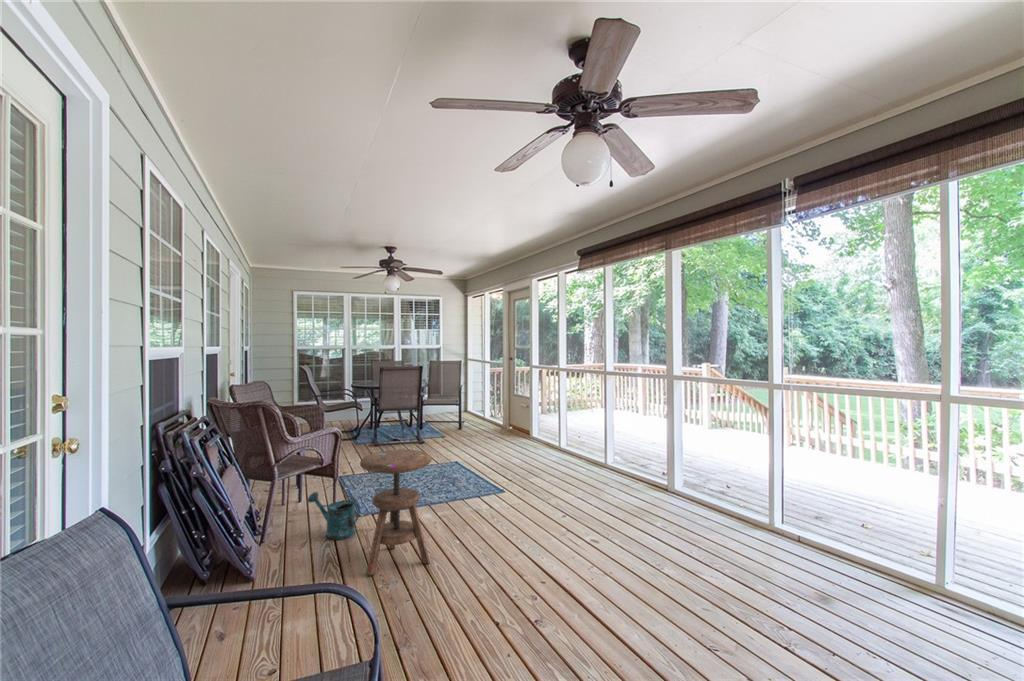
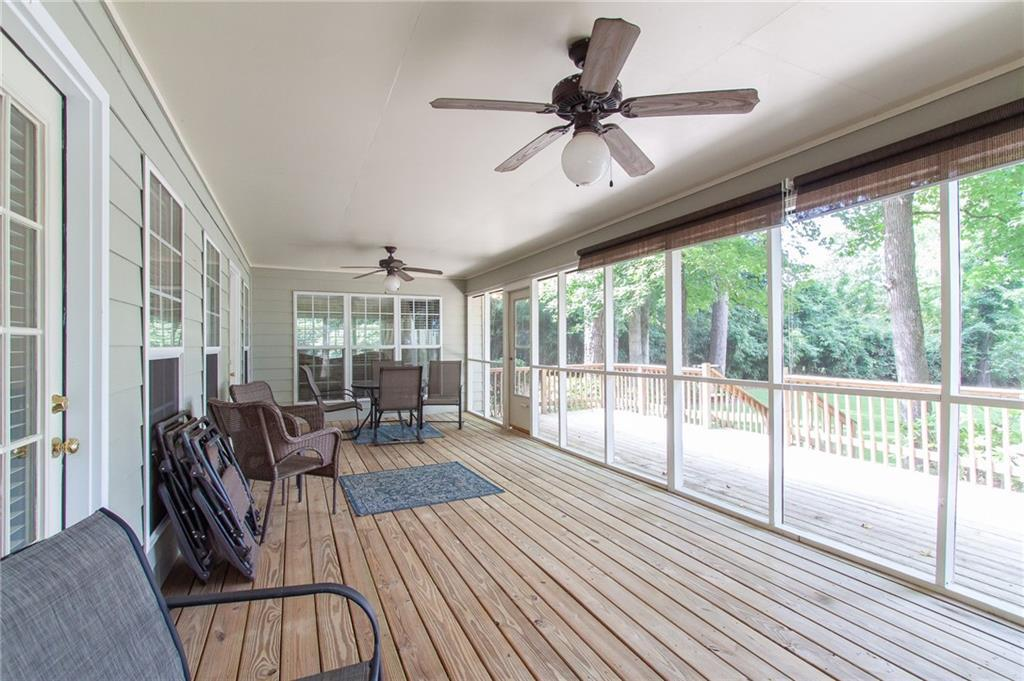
- side table (396, 509)
- watering can (333, 513)
